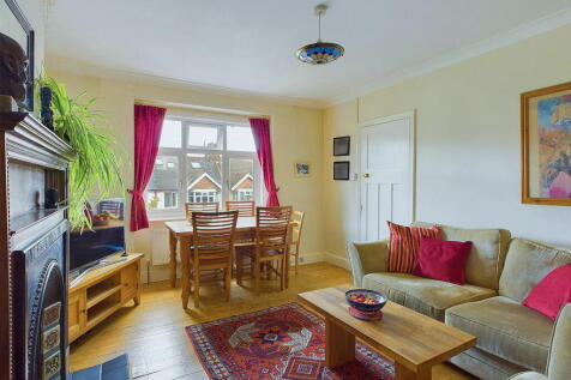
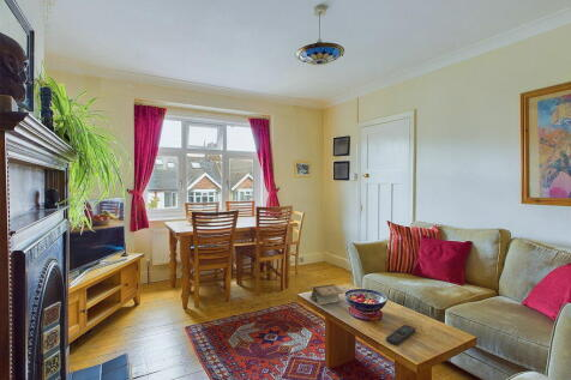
+ book (324, 292)
+ remote control (401, 333)
